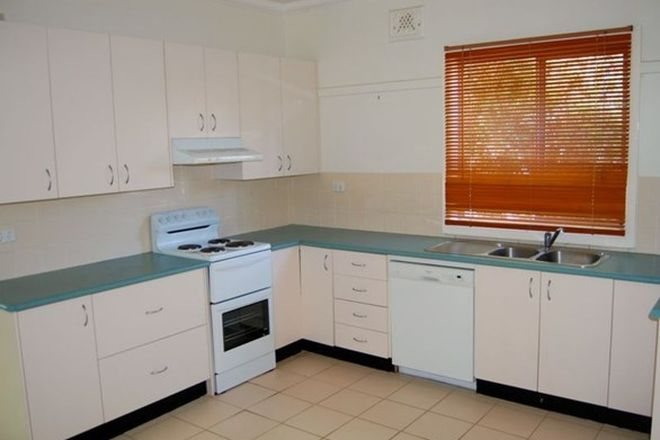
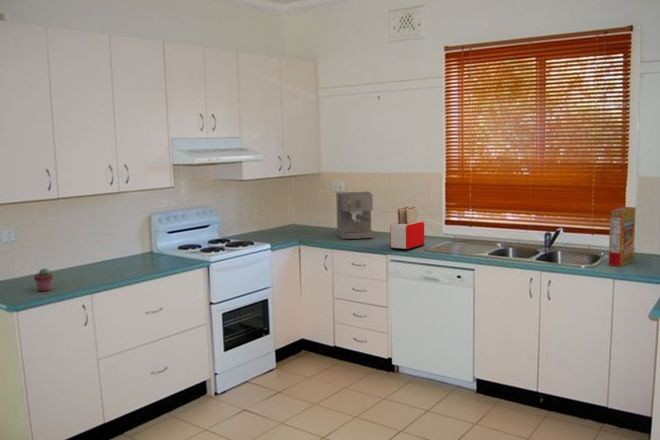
+ cereal box (622, 235)
+ potted succulent (43, 279)
+ toaster (408, 227)
+ coffee maker (358, 215)
